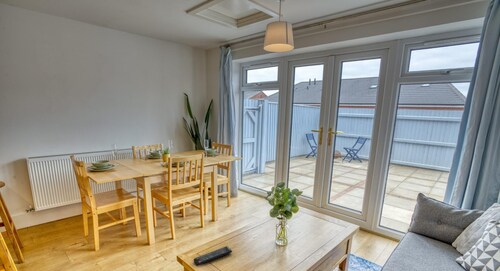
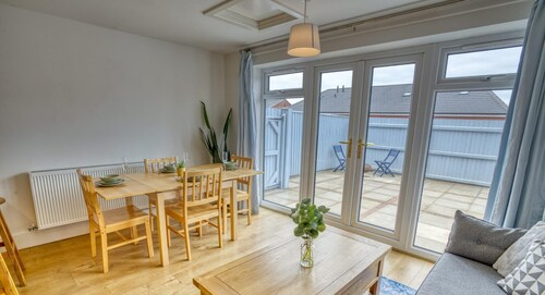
- remote control (213, 255)
